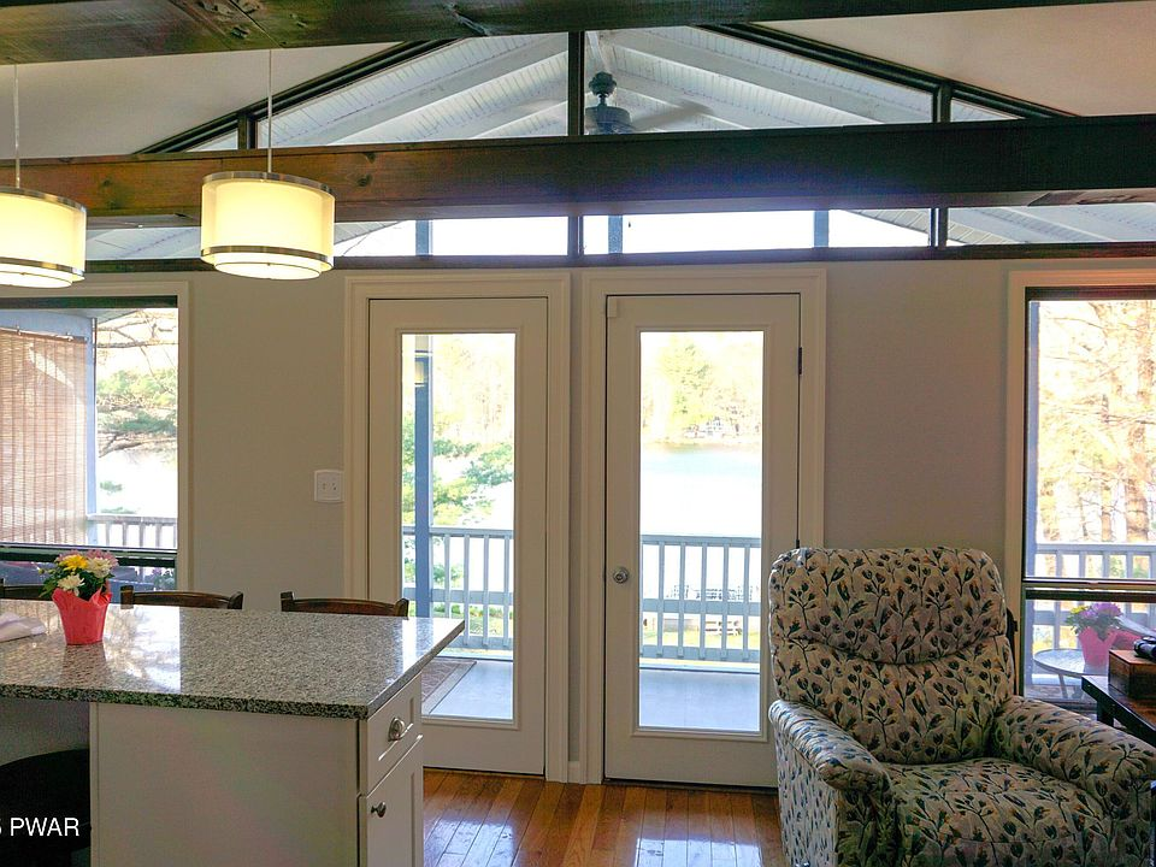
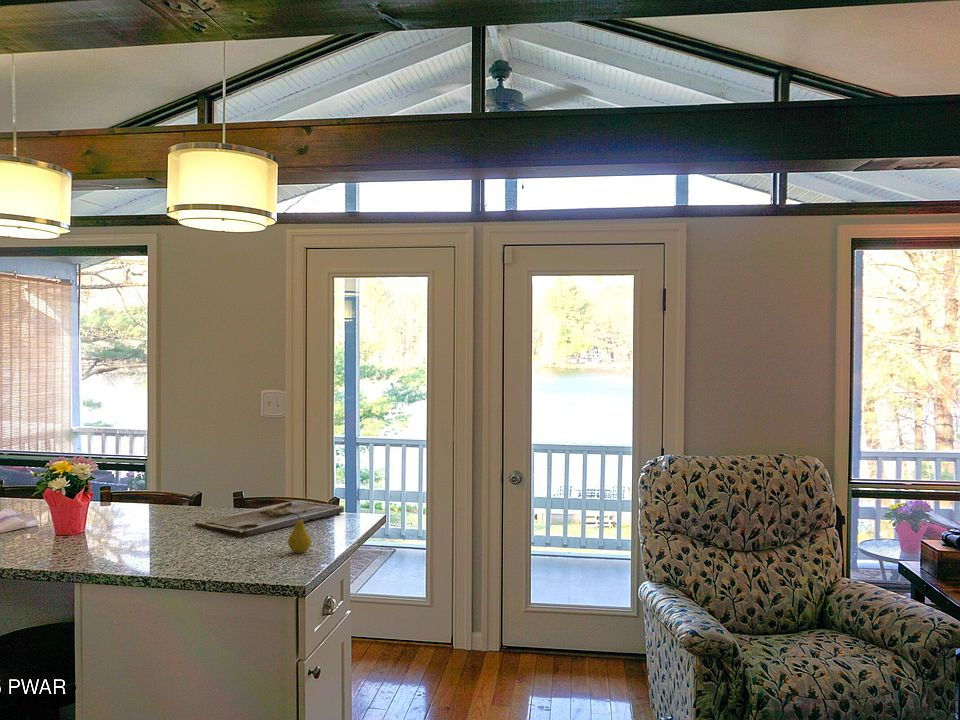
+ fruit (299, 531)
+ cutting board (272, 510)
